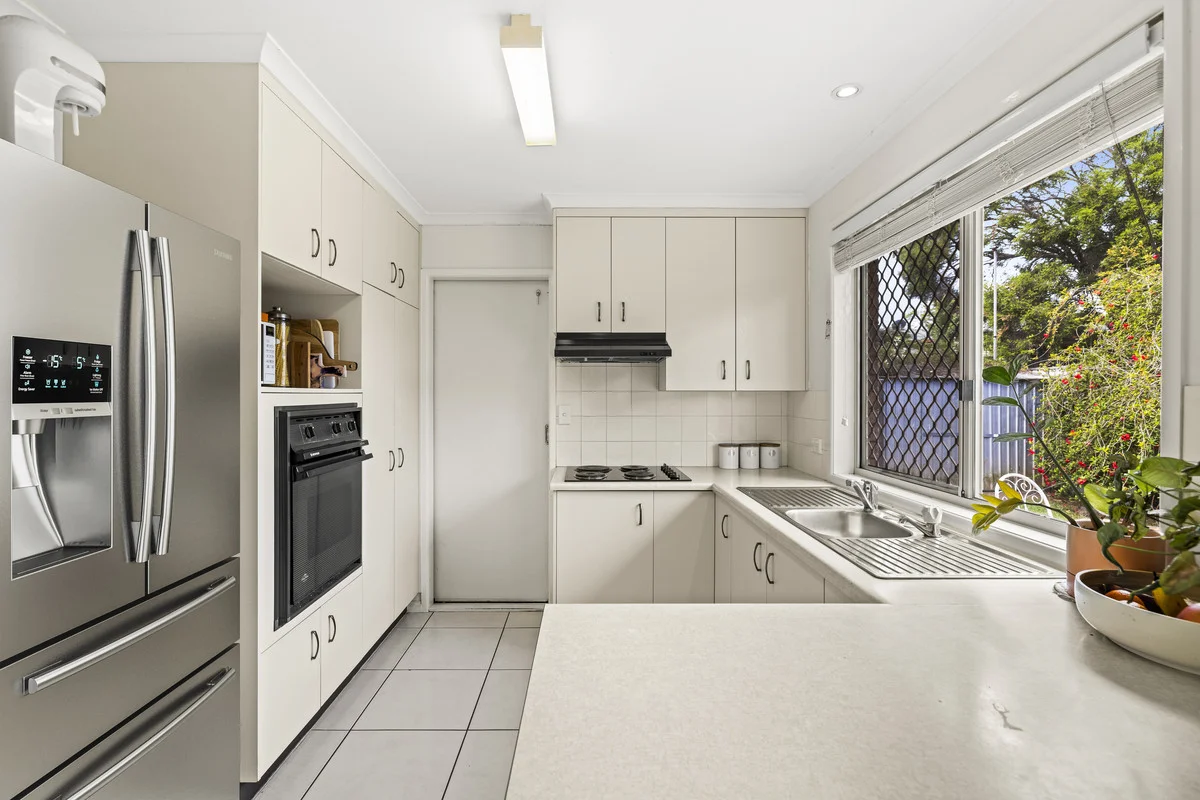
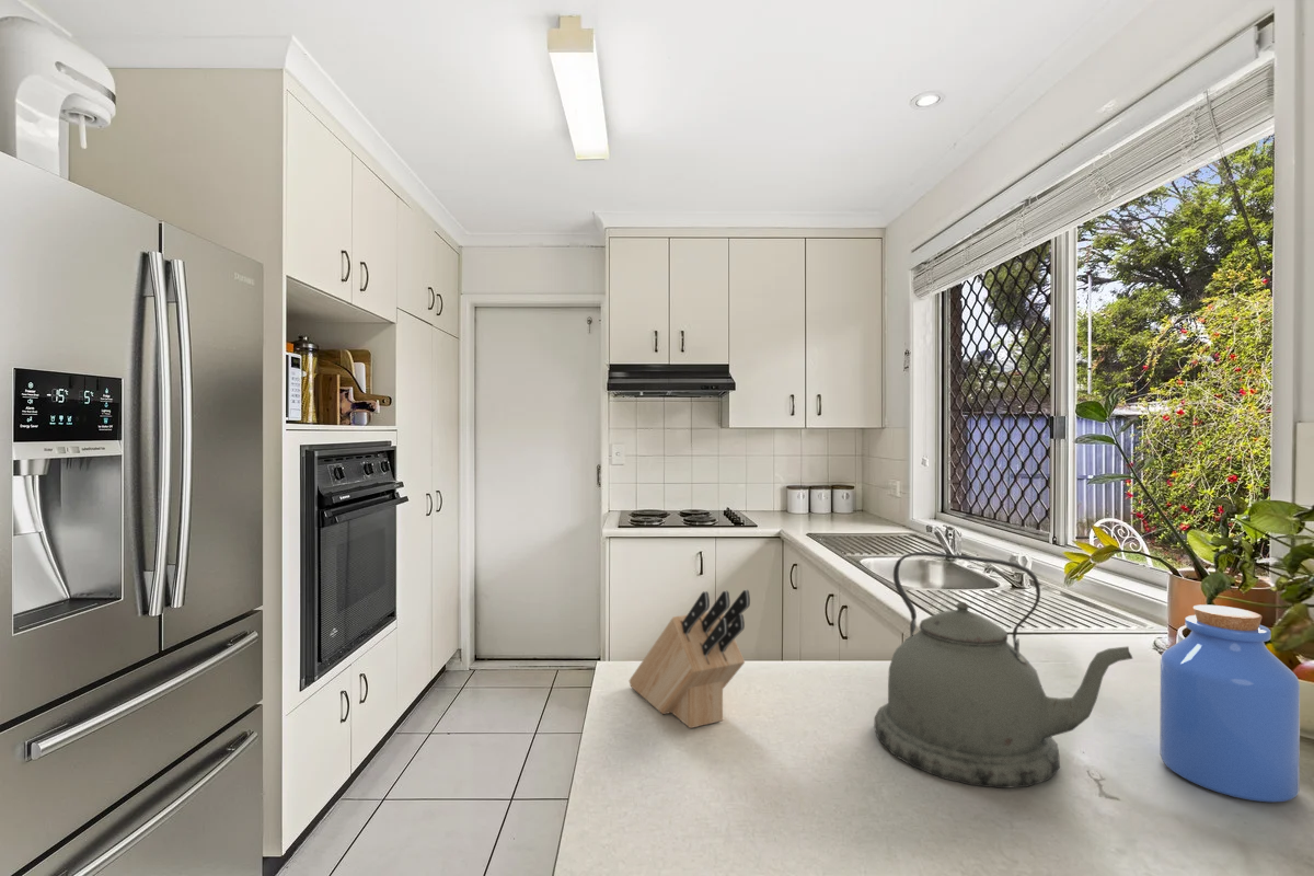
+ knife block (688, 642)
+ kettle (975, 652)
+ jar (1225, 692)
